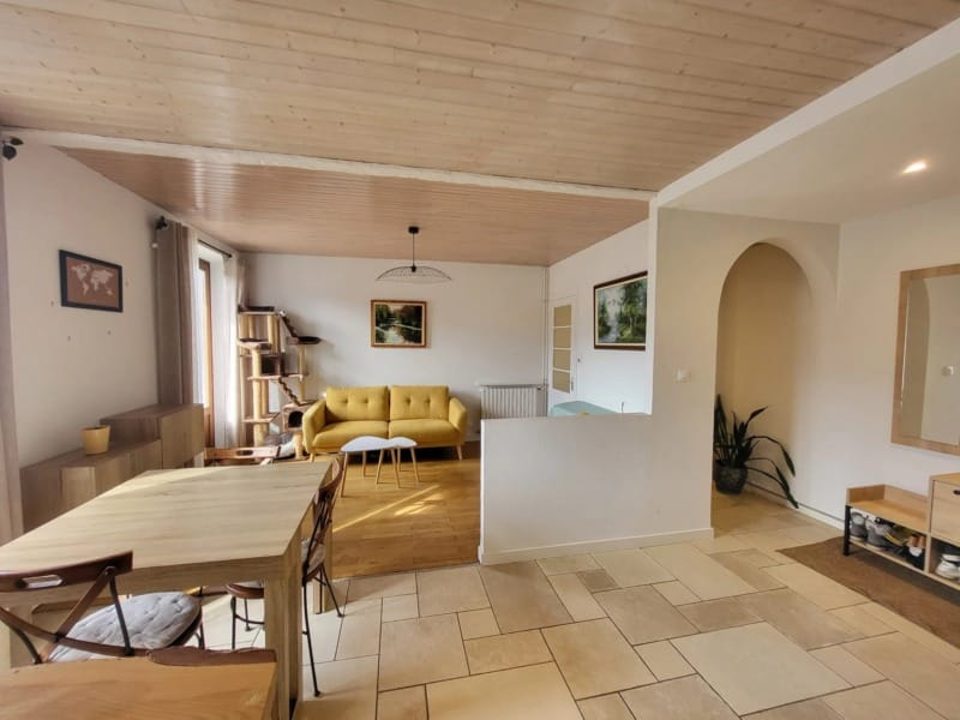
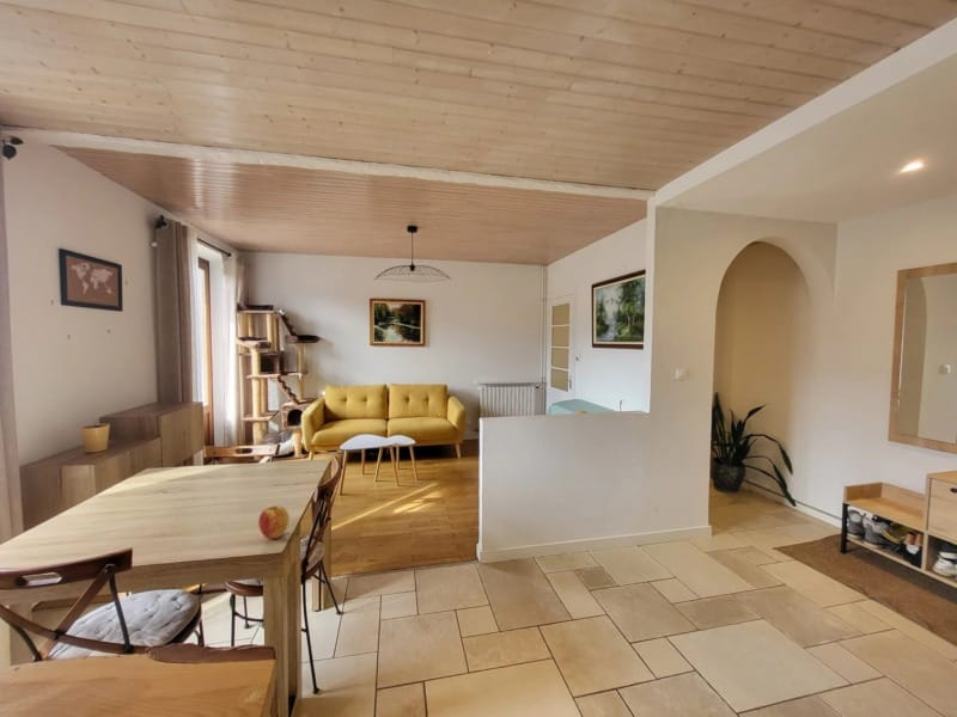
+ apple (274, 521)
